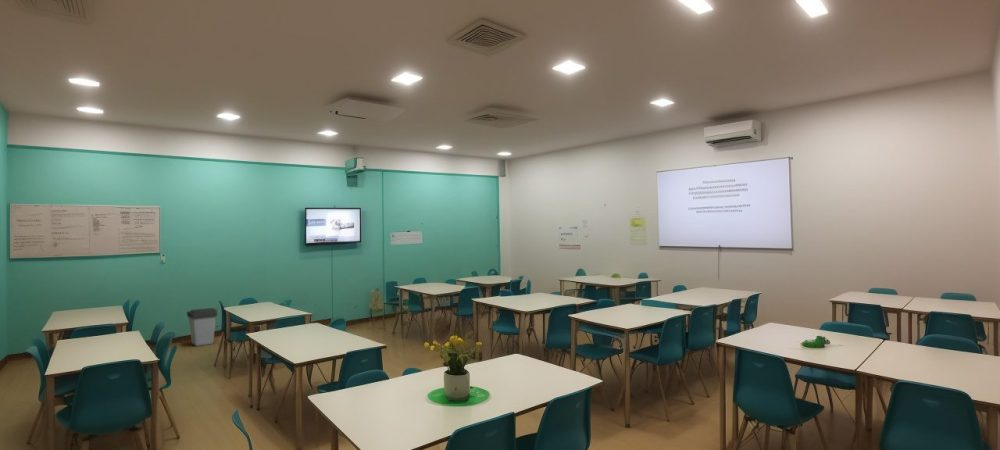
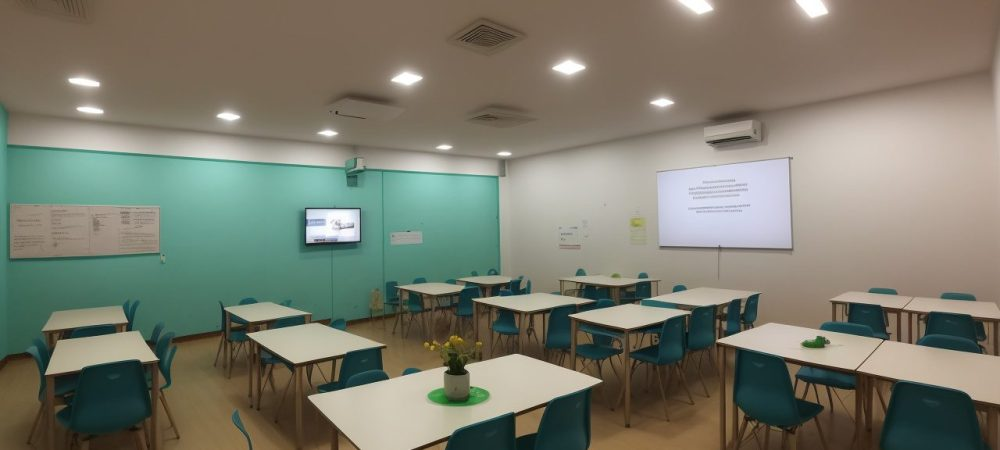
- trash can (201, 326)
